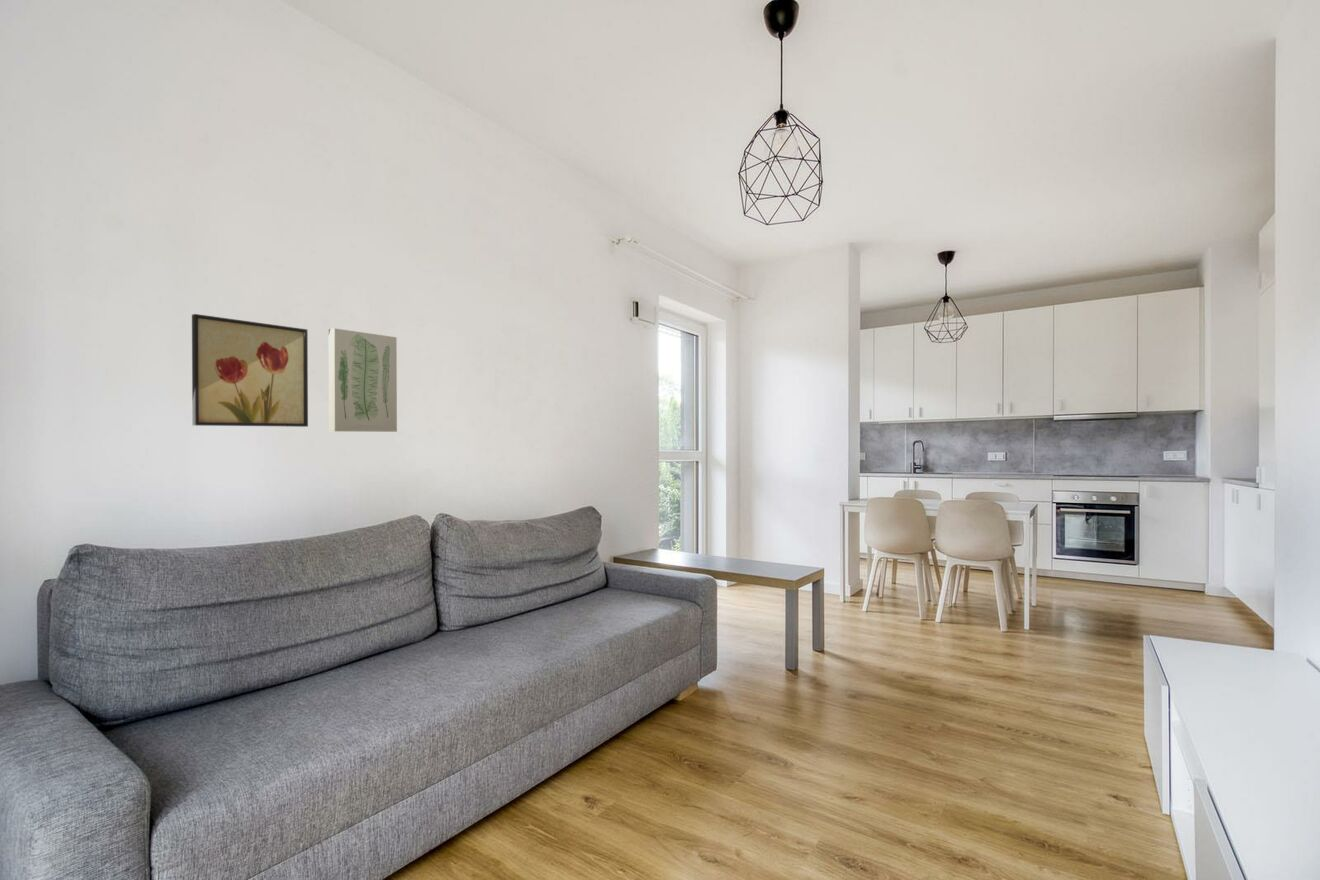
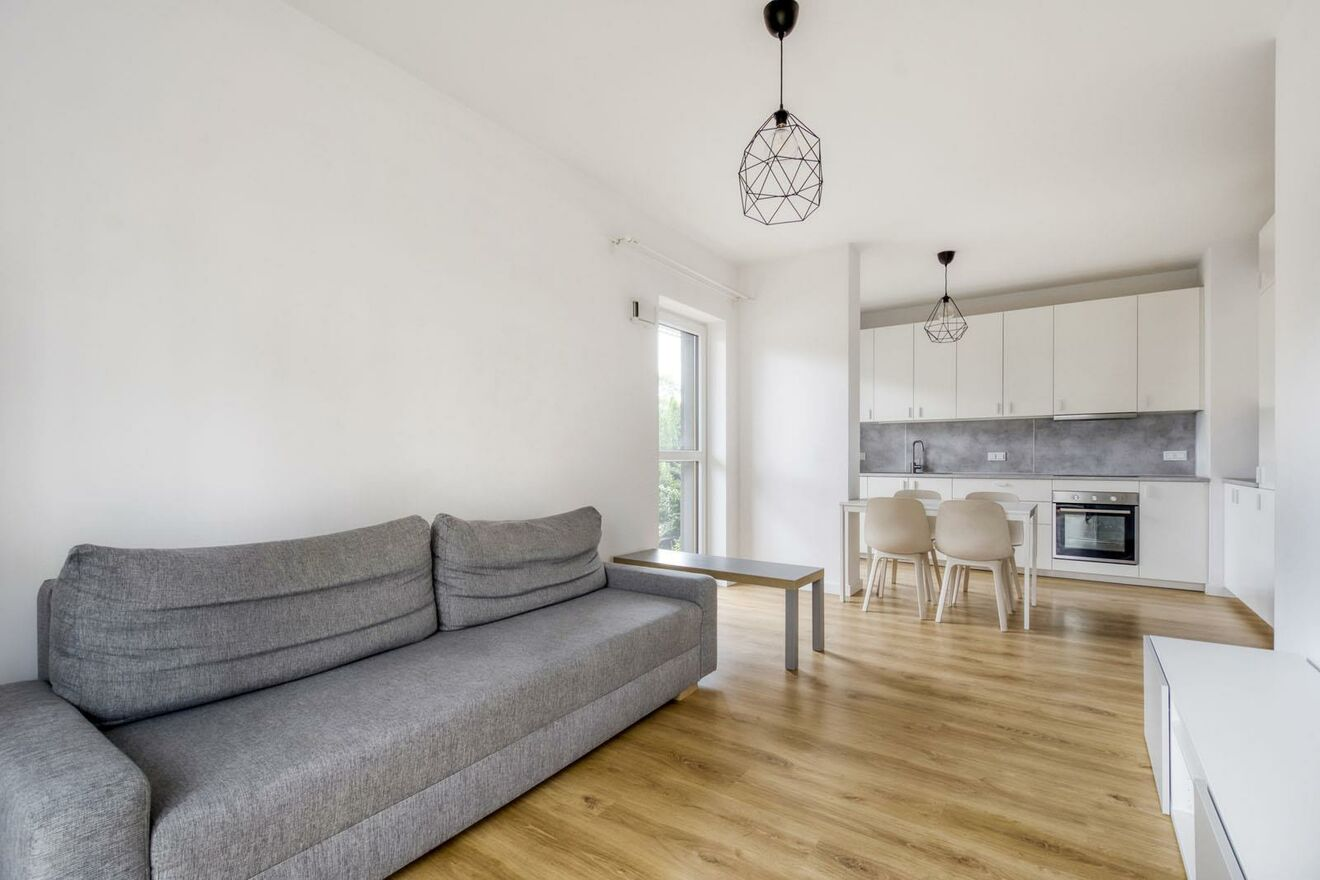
- wall art (252, 374)
- wall art (364, 382)
